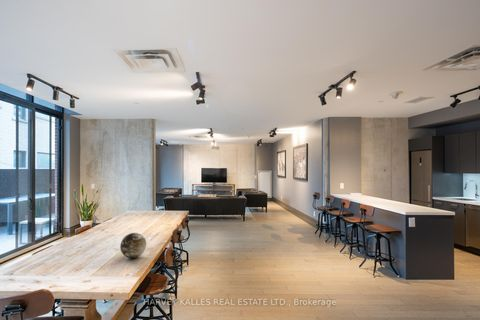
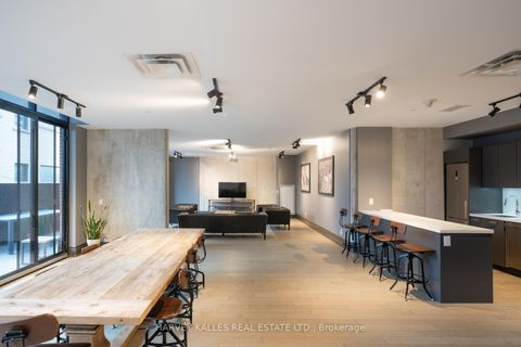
- decorative orb (133, 245)
